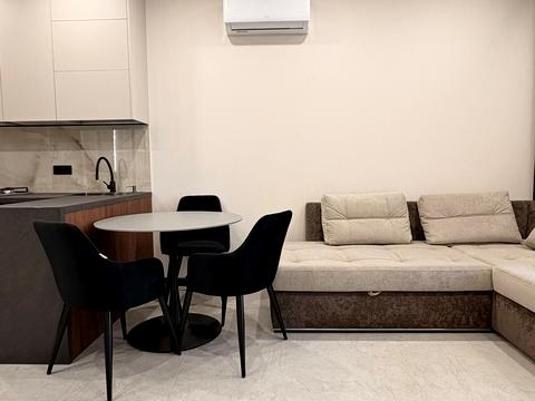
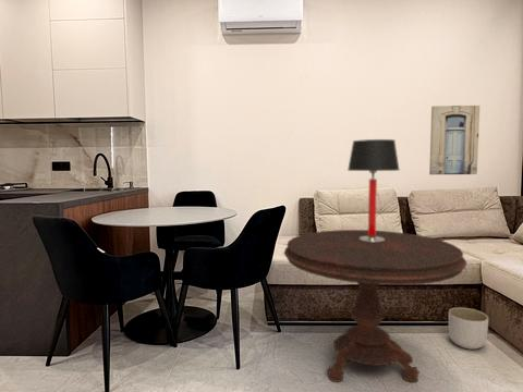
+ side table (368, 306)
+ wall art (453, 140)
+ table lamp (373, 189)
+ planter (467, 329)
